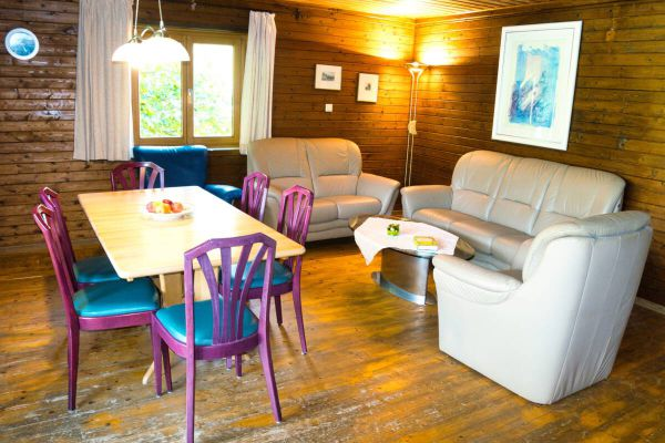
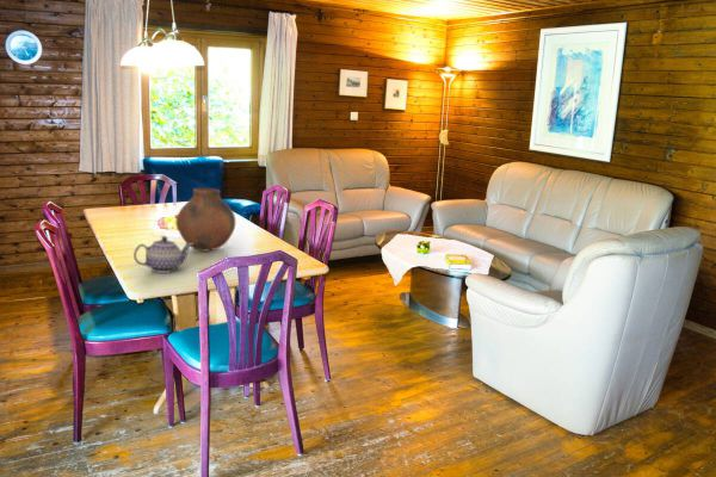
+ teapot (163, 253)
+ vase (205, 219)
